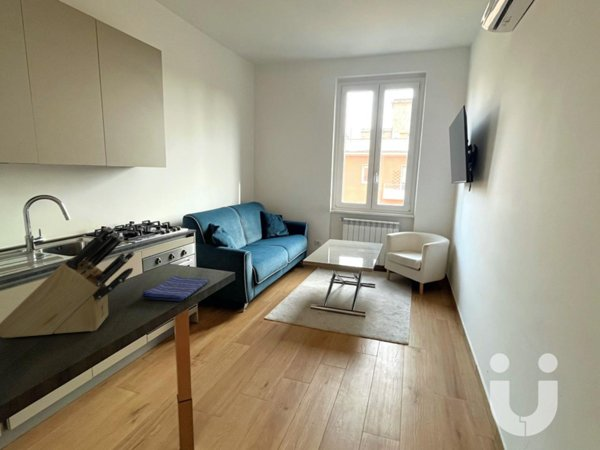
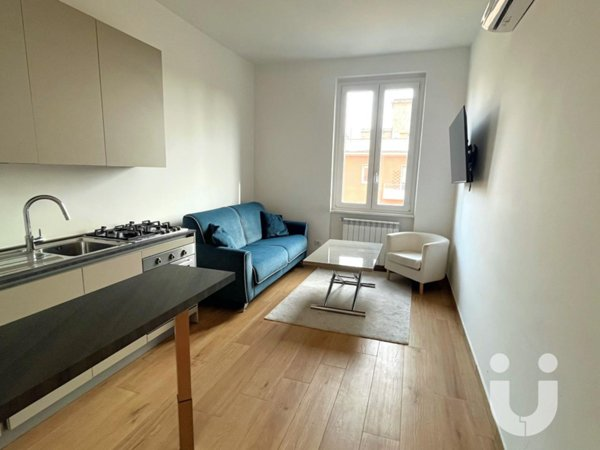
- dish towel (177, 286)
- knife block (69, 278)
